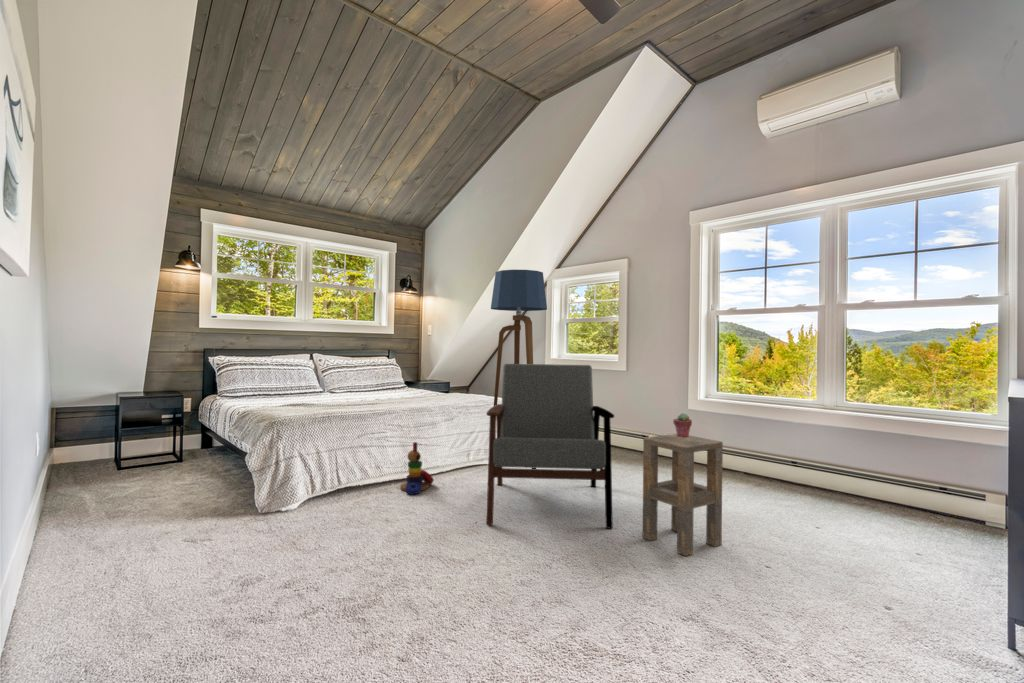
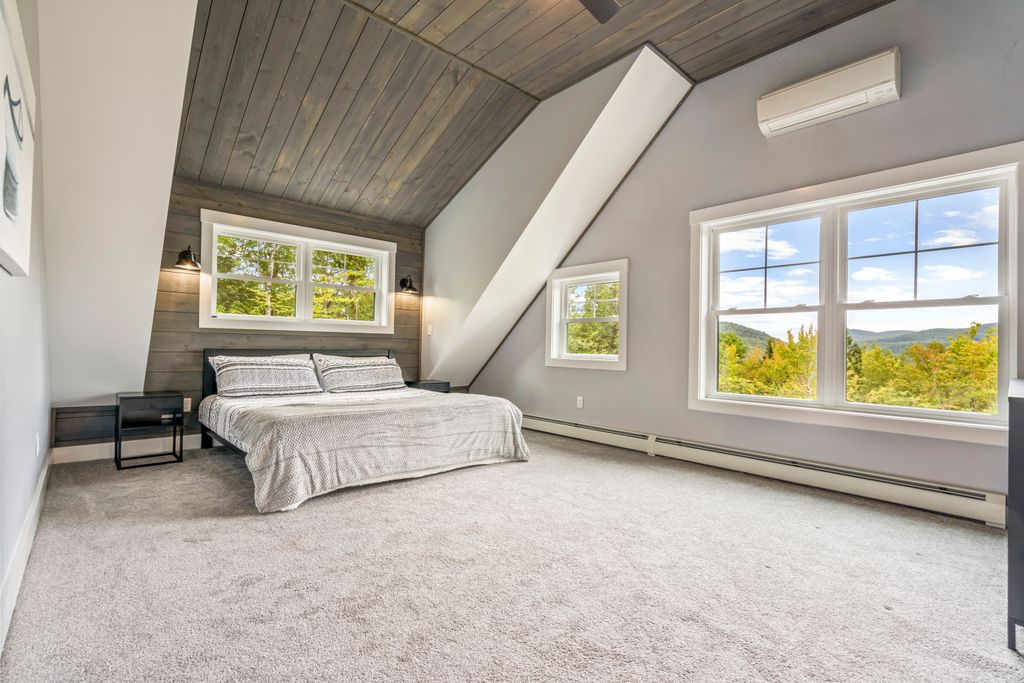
- floor lamp (518, 363)
- potted succulent (682, 424)
- stacking toy (417, 465)
- side table (682, 490)
- armchair (548, 434)
